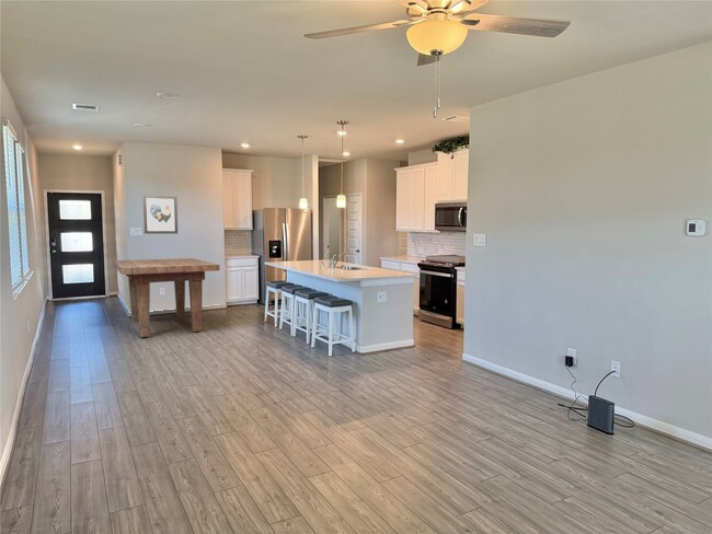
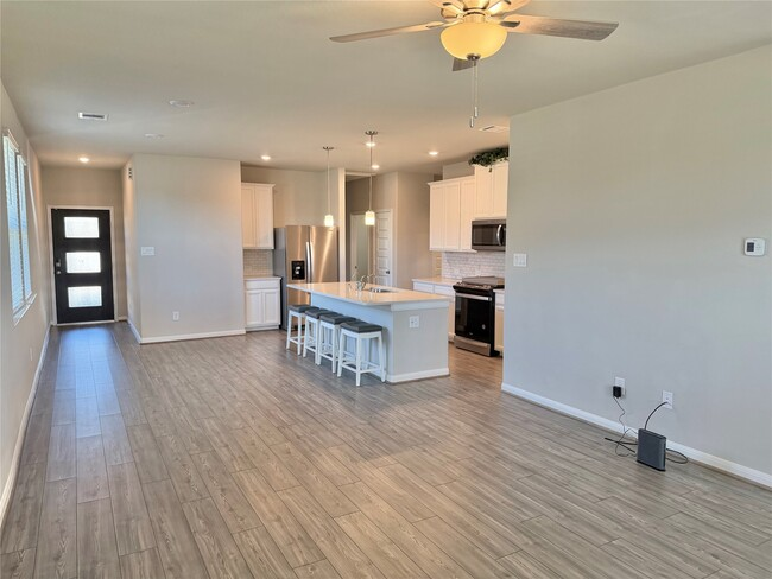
- wall art (160, 214)
- dining table (175, 293)
